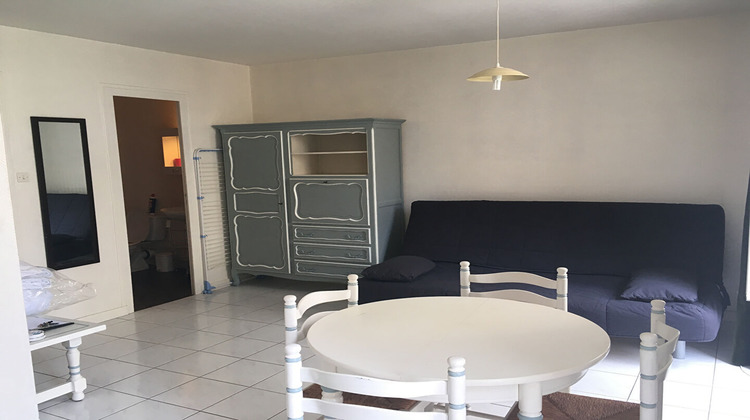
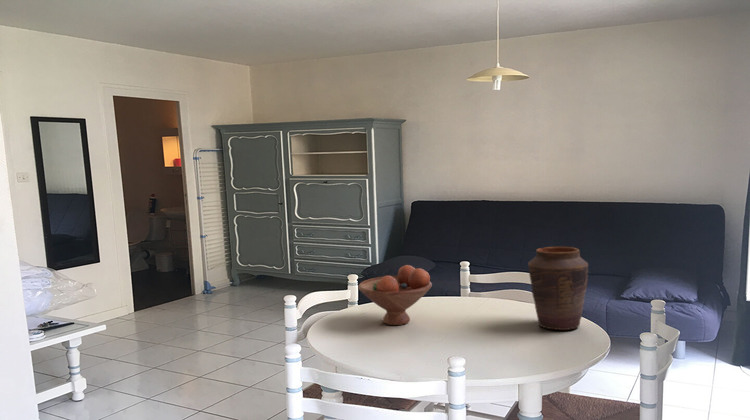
+ fruit bowl (395, 295)
+ vase (558, 287)
